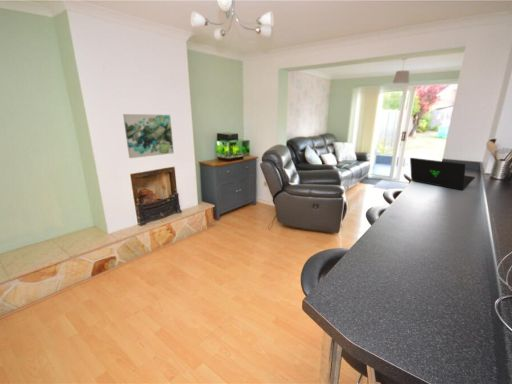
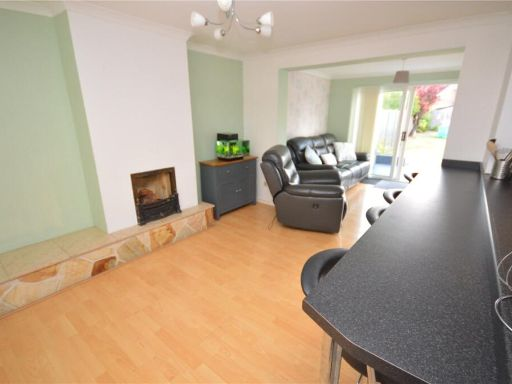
- laptop (441, 171)
- wall art (150, 135)
